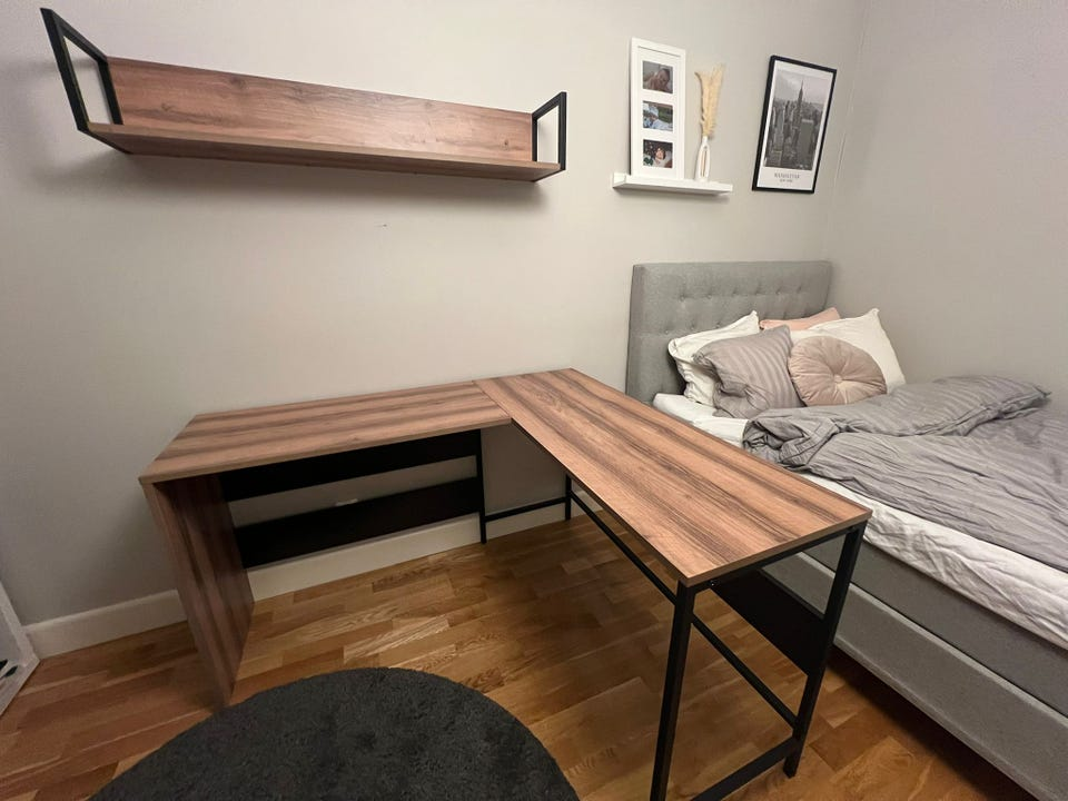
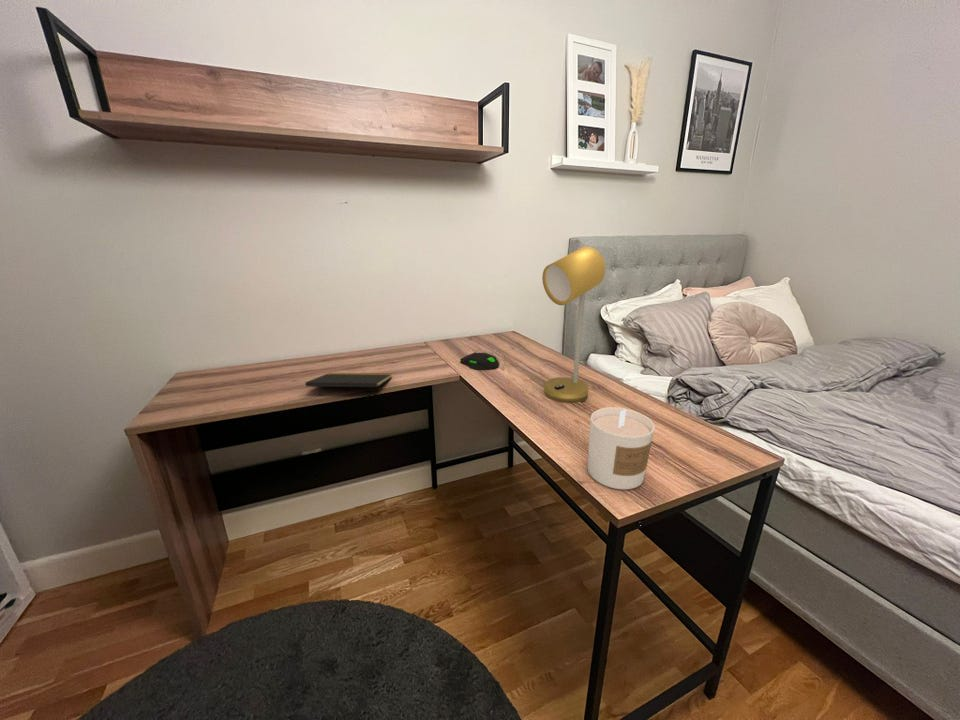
+ candle (618, 442)
+ desk lamp (577, 325)
+ notepad (351, 379)
+ computer mouse (479, 359)
